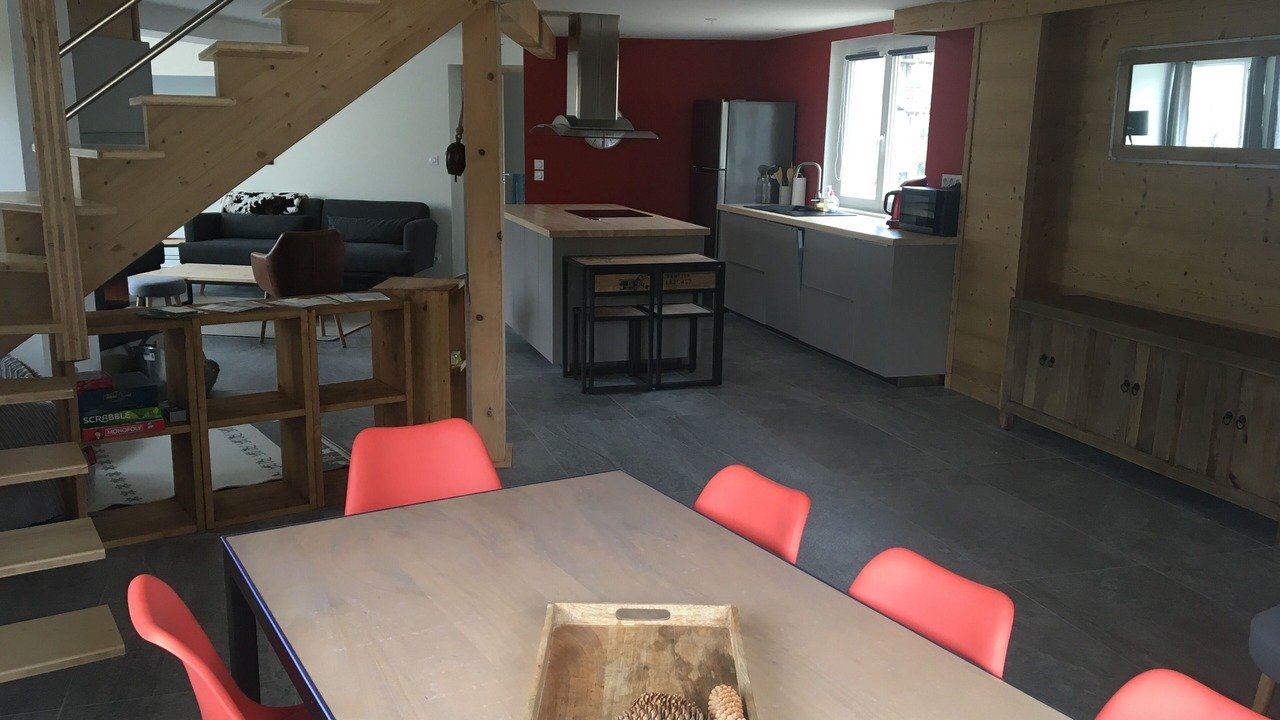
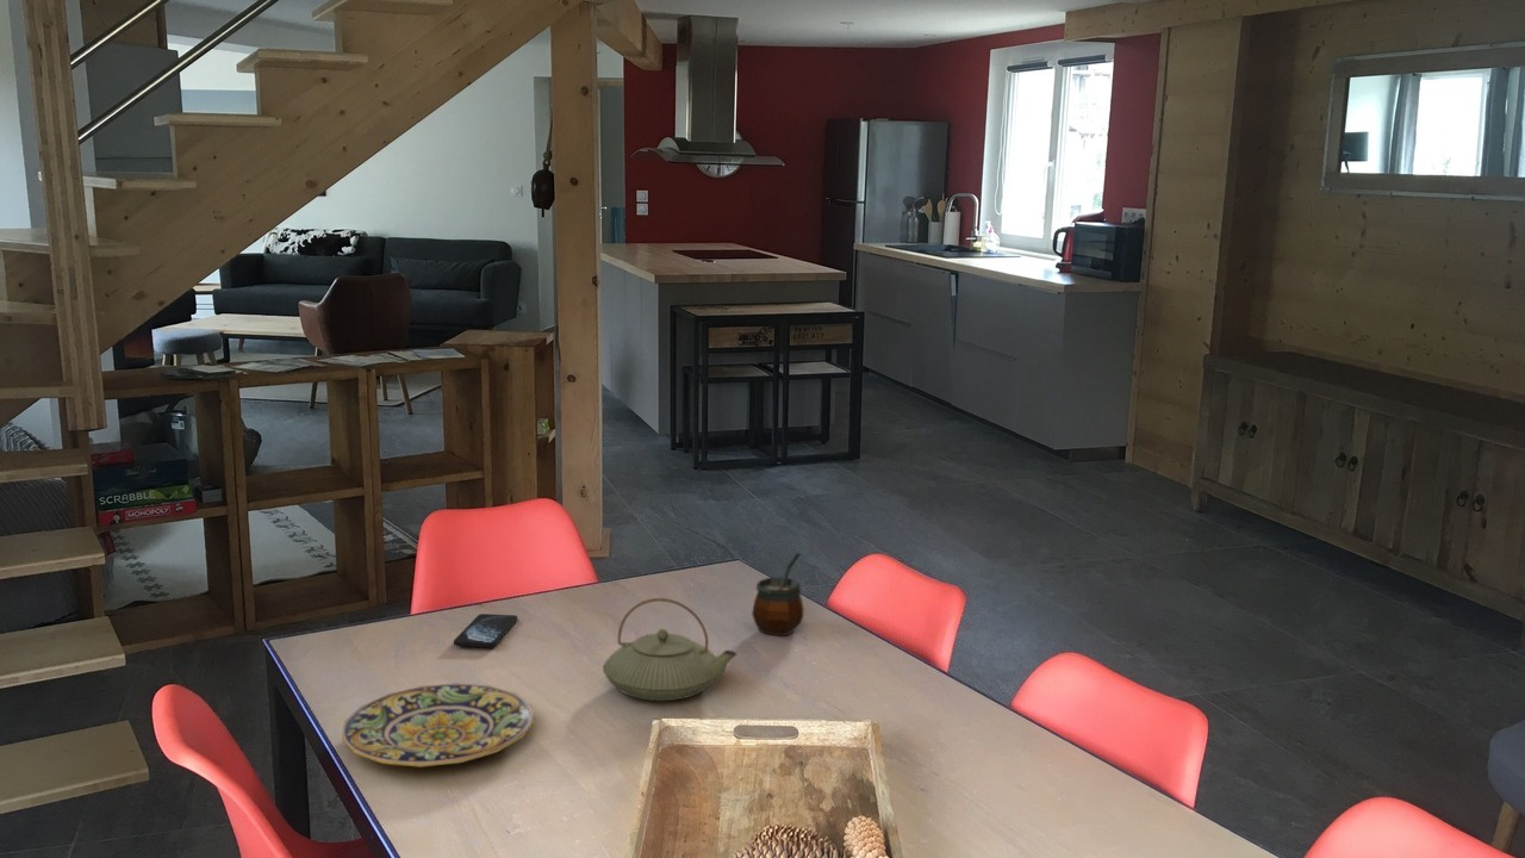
+ smartphone (486, 629)
+ gourd (782, 593)
+ teapot (670, 644)
+ plate (440, 729)
